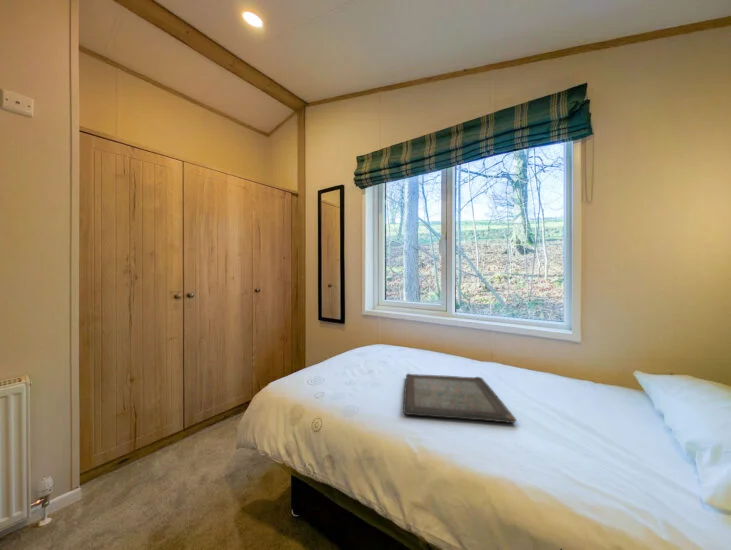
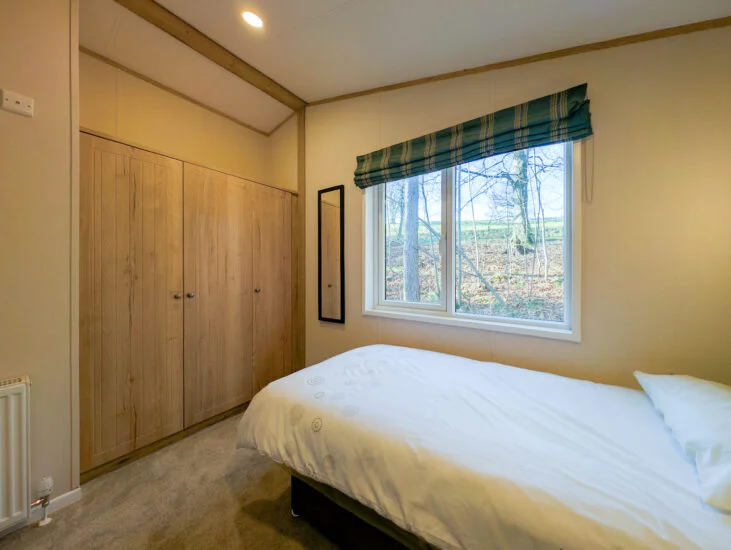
- serving tray (450, 393)
